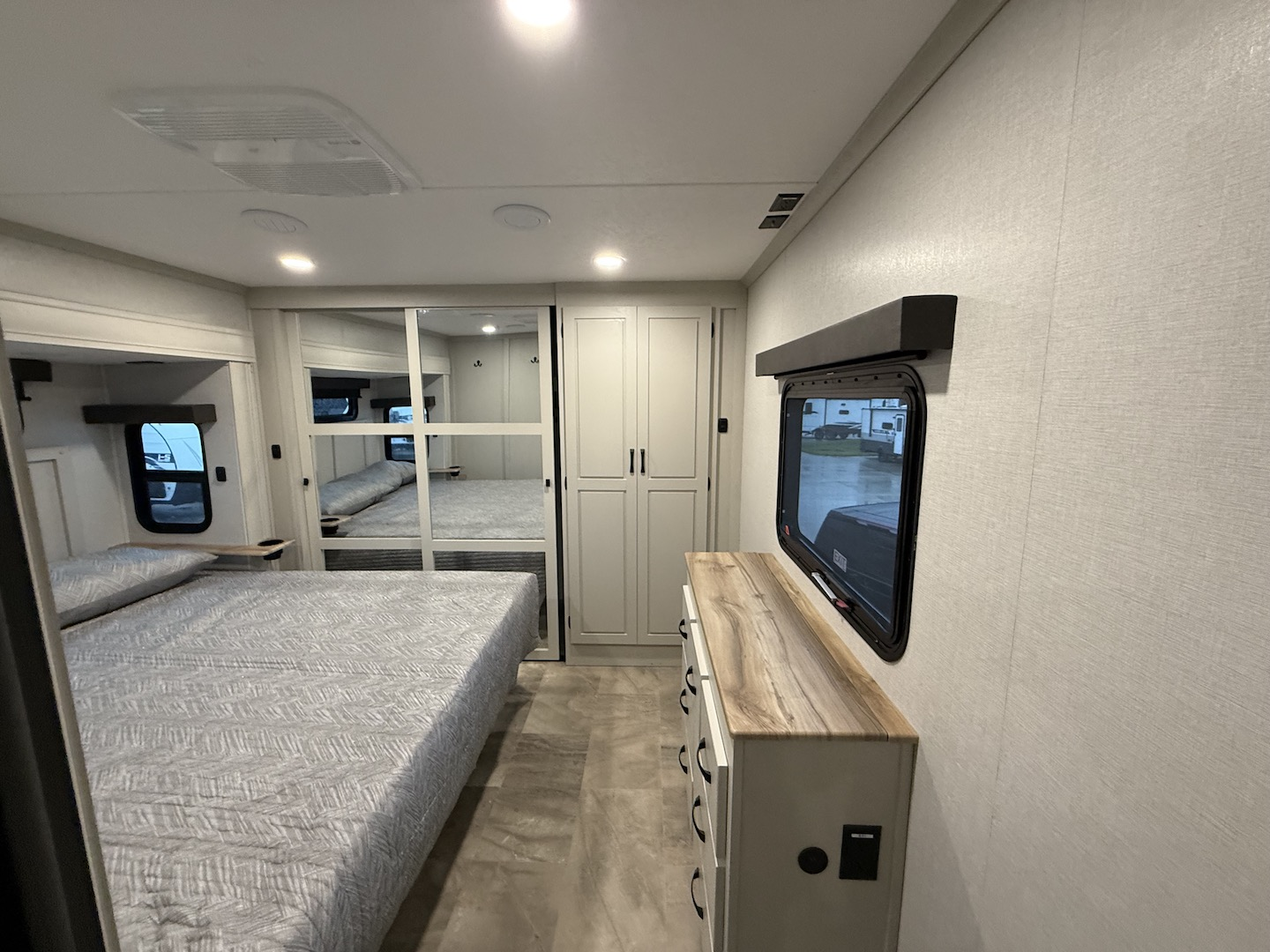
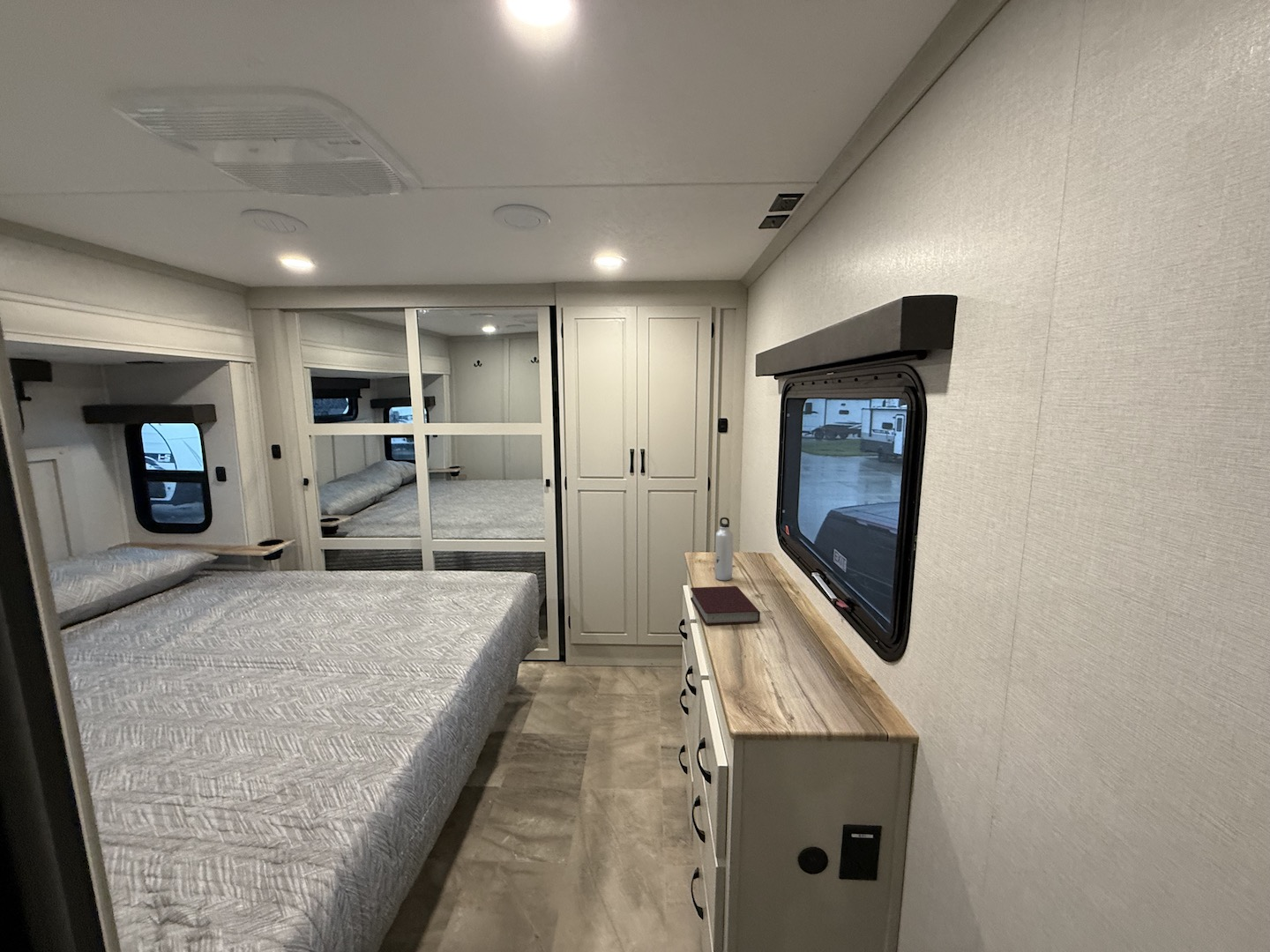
+ water bottle (724, 547)
+ book (722, 604)
